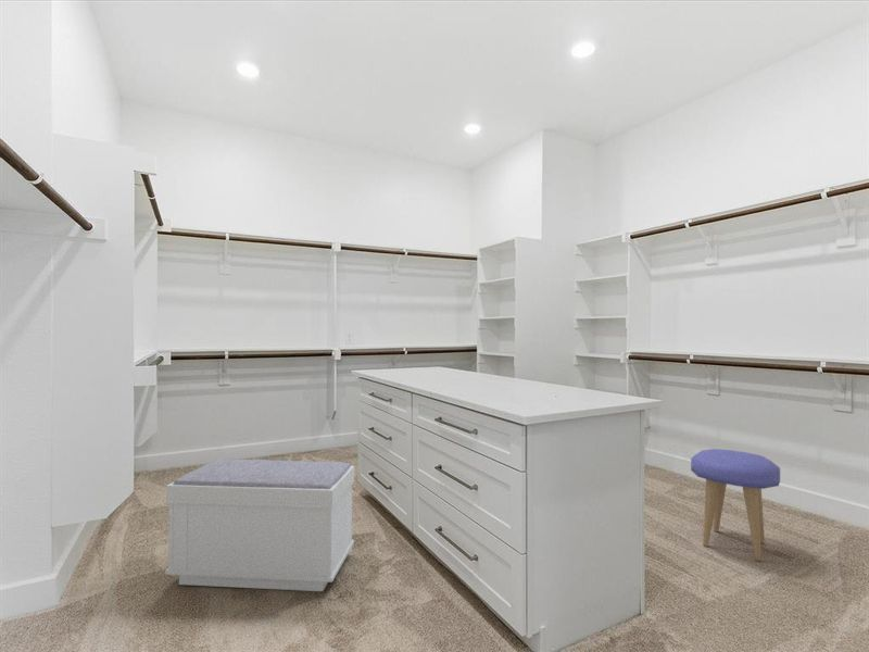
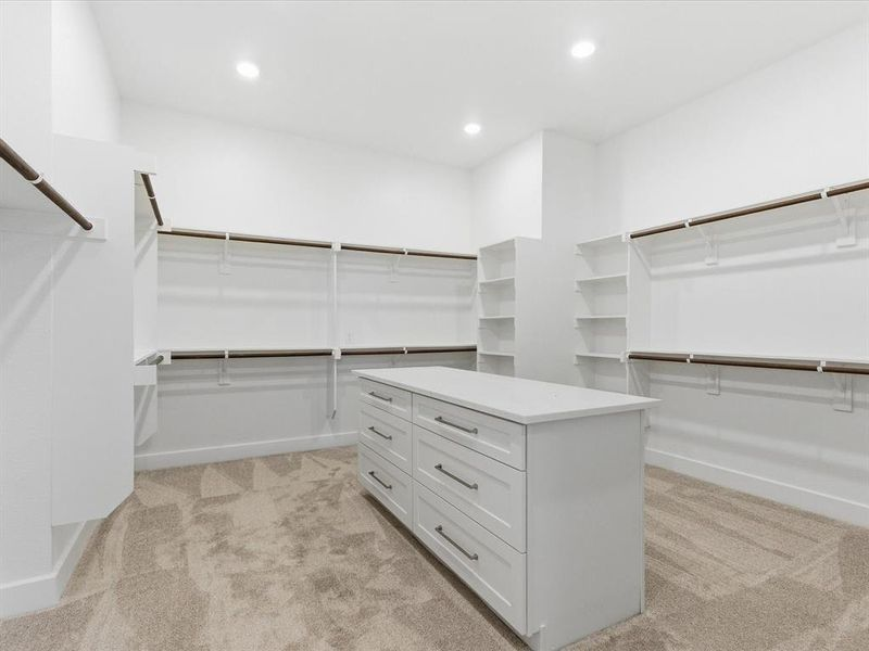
- stool (744, 498)
- bench (266, 518)
